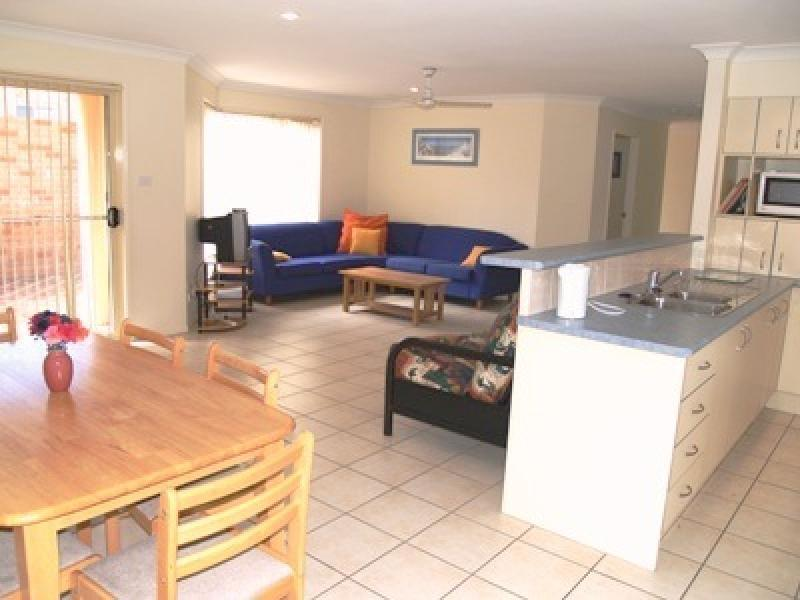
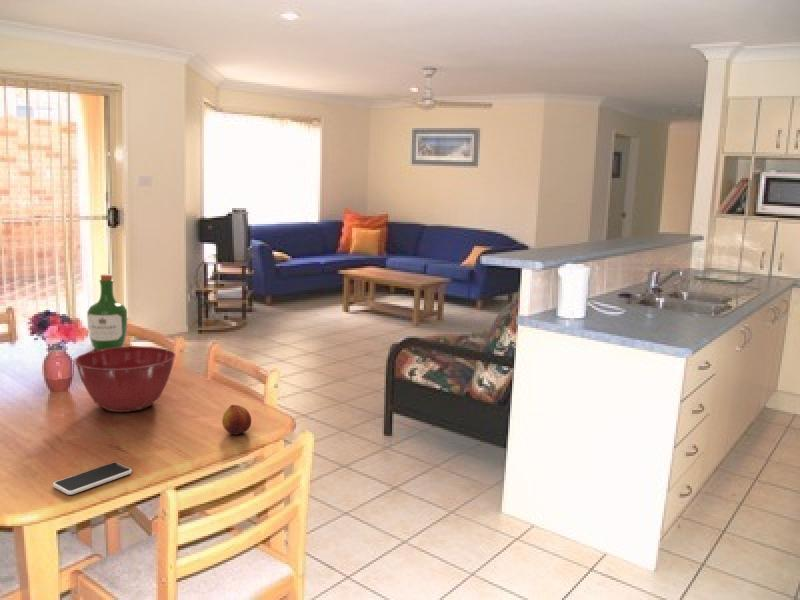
+ mixing bowl (126, 380)
+ fruit (236, 418)
+ smartphone (93, 477)
+ wine bottle (107, 311)
